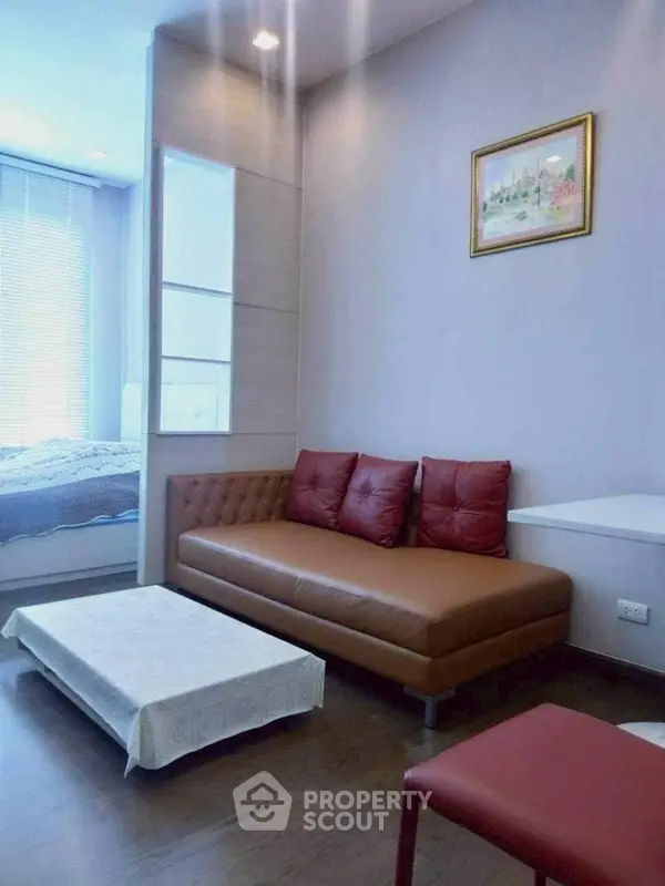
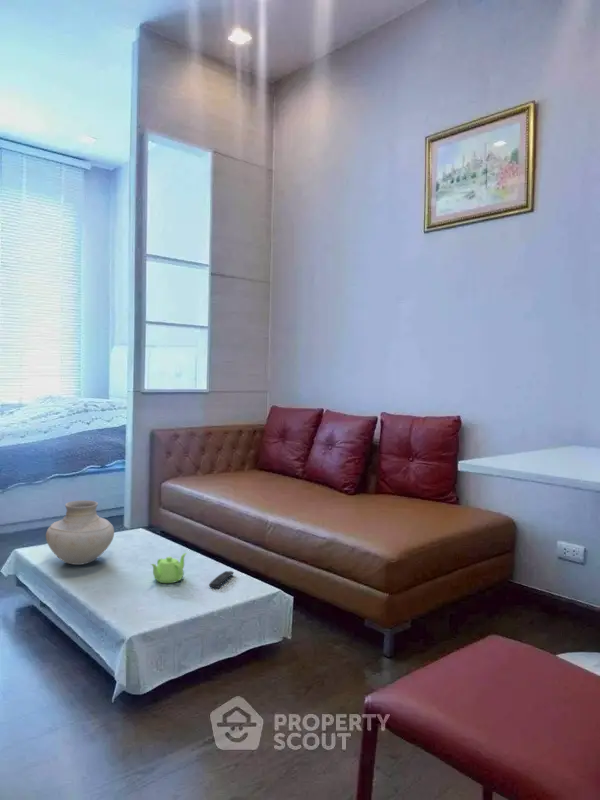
+ remote control (222, 578)
+ vase (80, 532)
+ teapot (168, 568)
